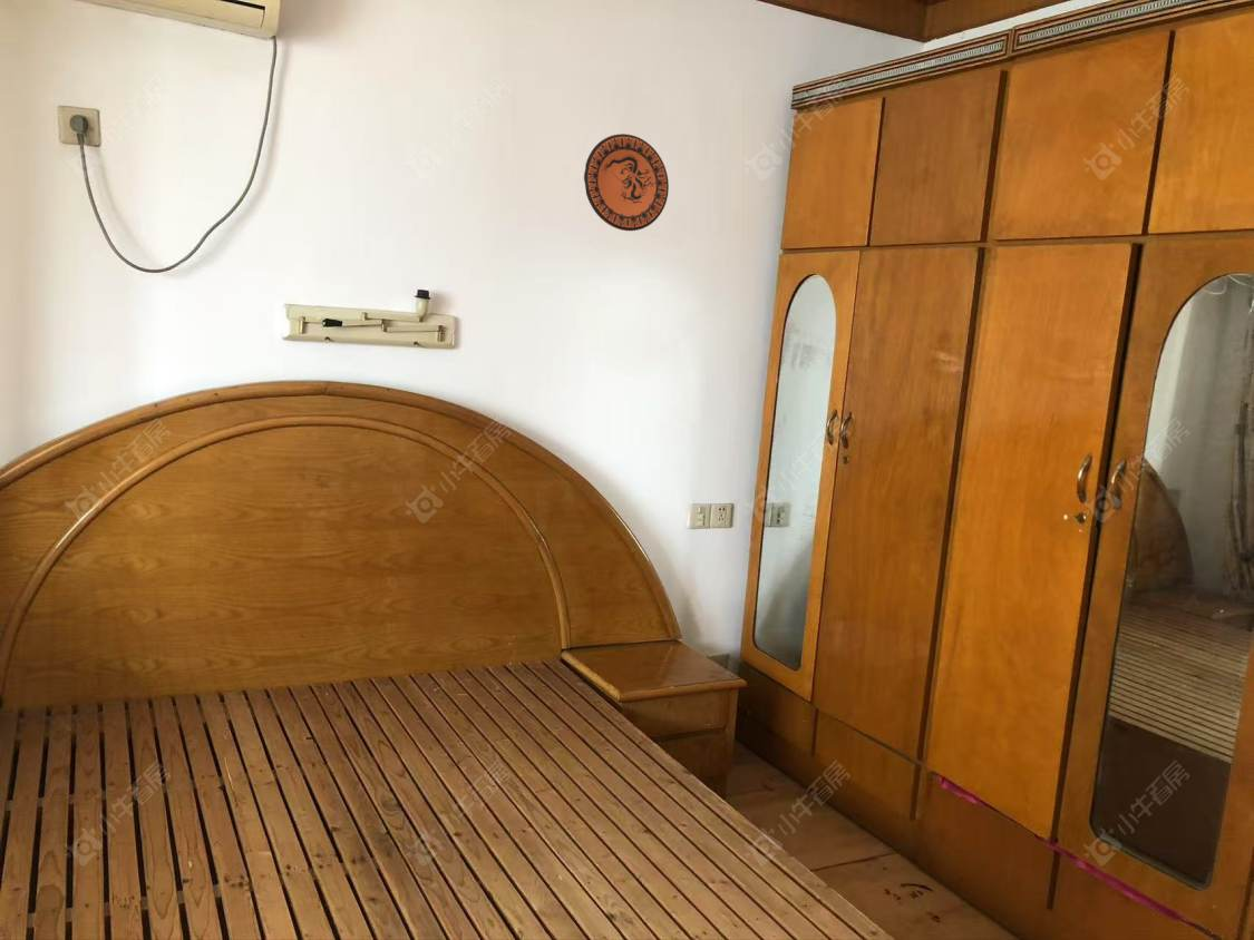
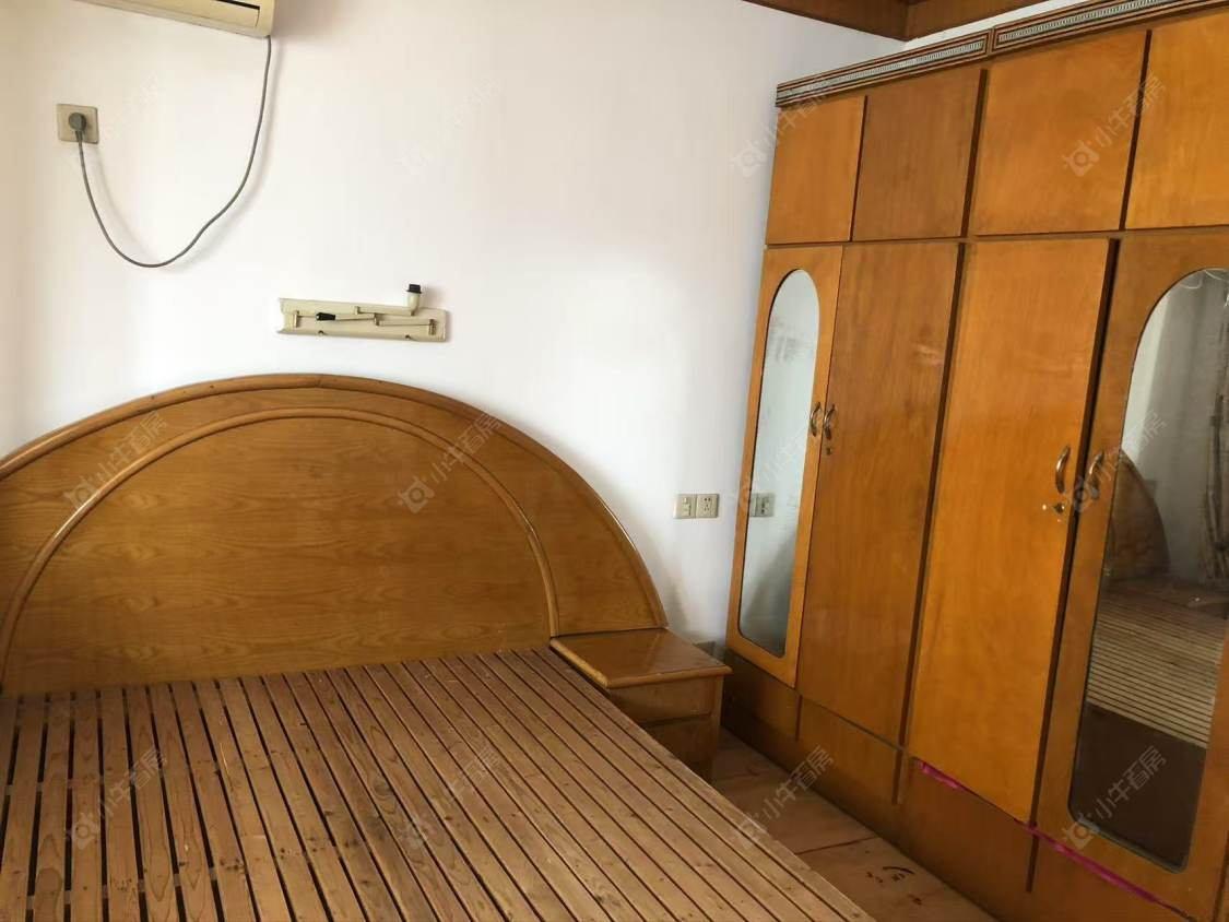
- decorative plate (626, 183)
